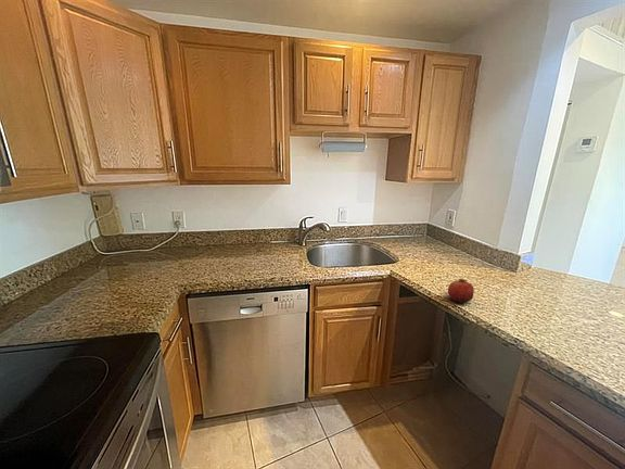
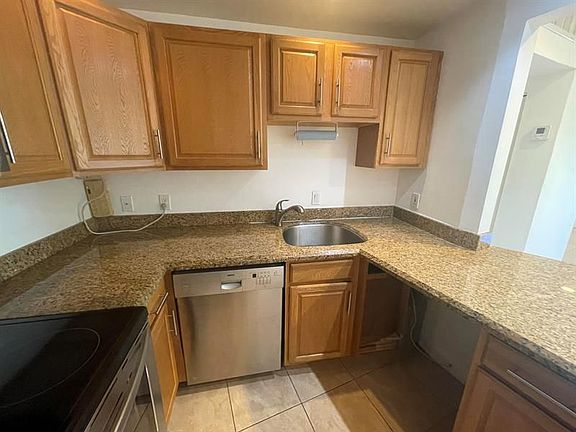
- fruit (461, 290)
